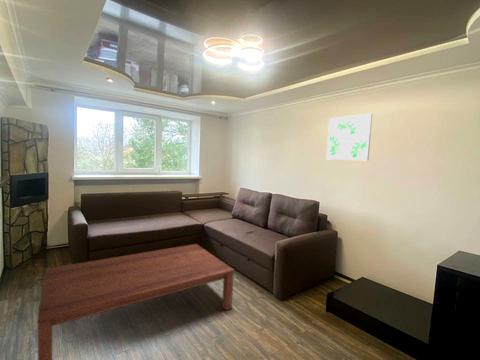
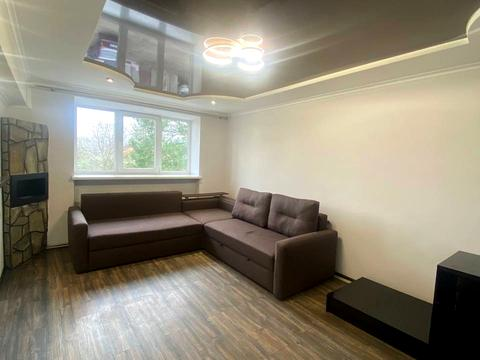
- wall art (347, 138)
- coffee table (142, 289)
